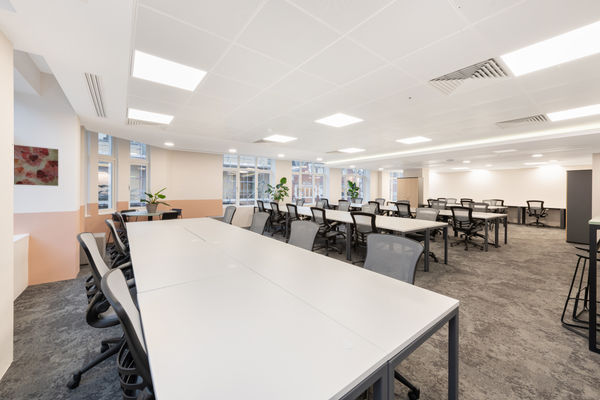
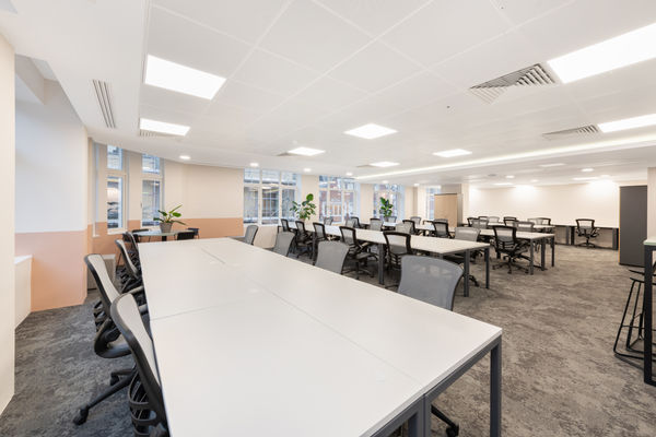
- wall art (36, 166)
